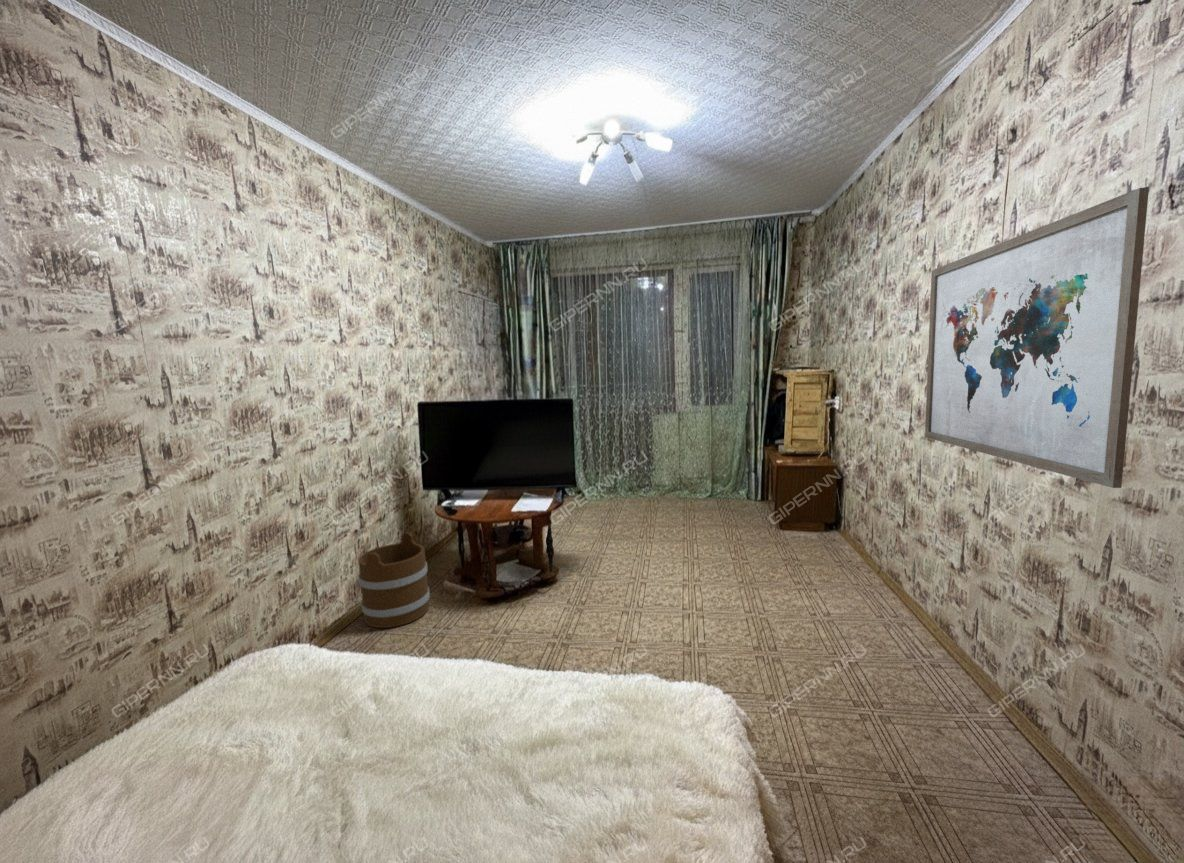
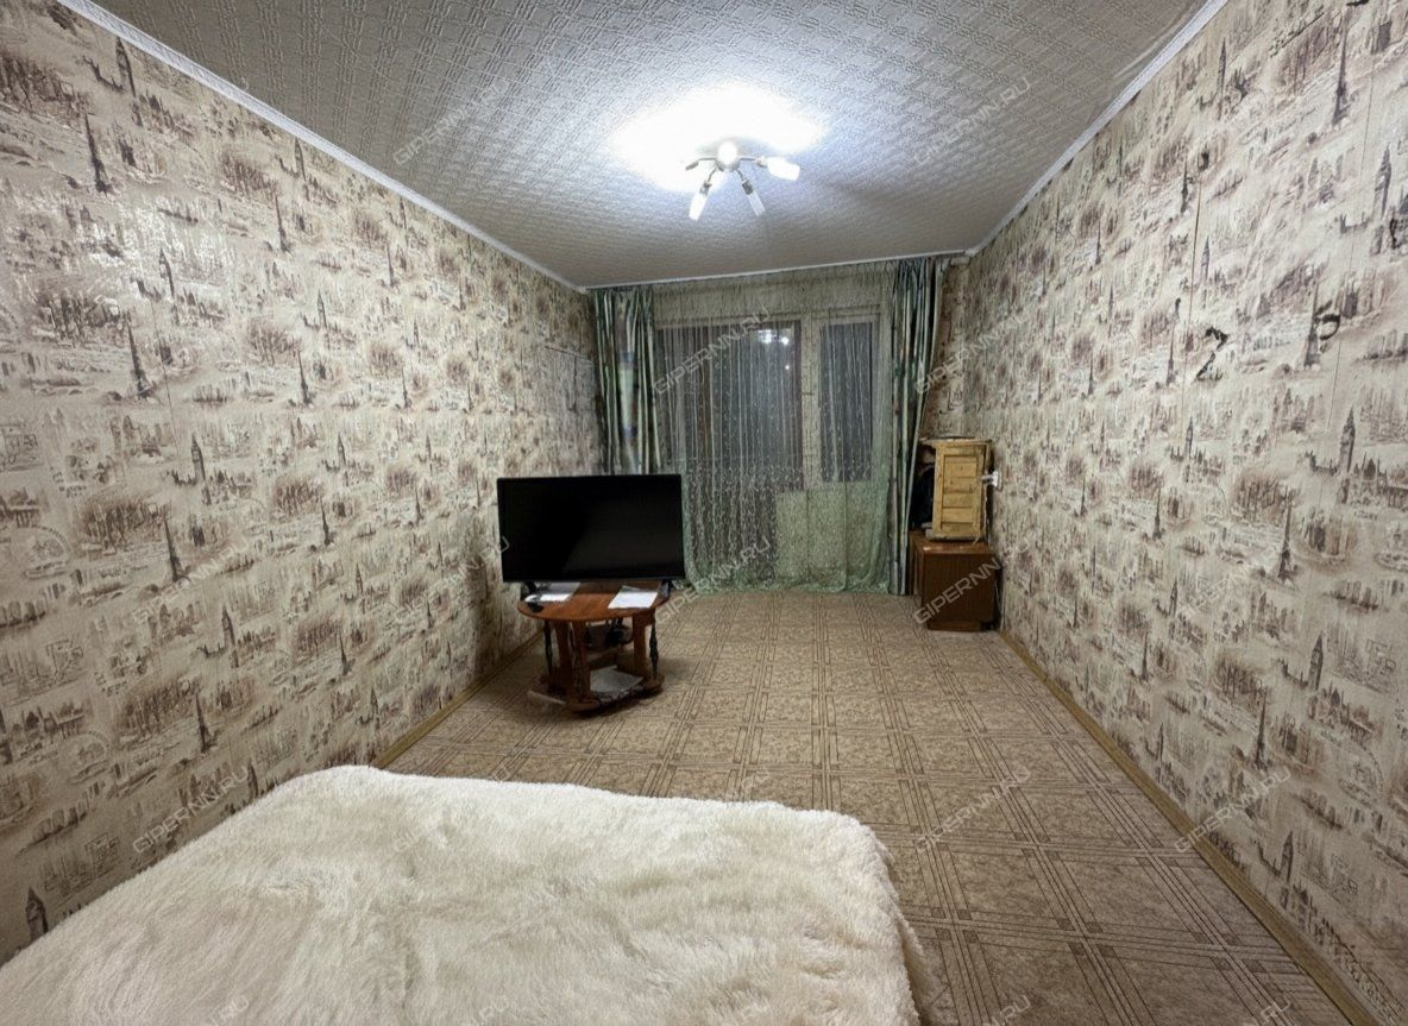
- wall art (1002, 351)
- bucket (394, 577)
